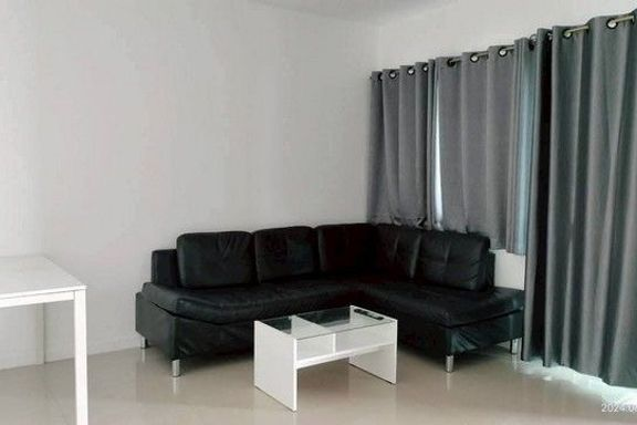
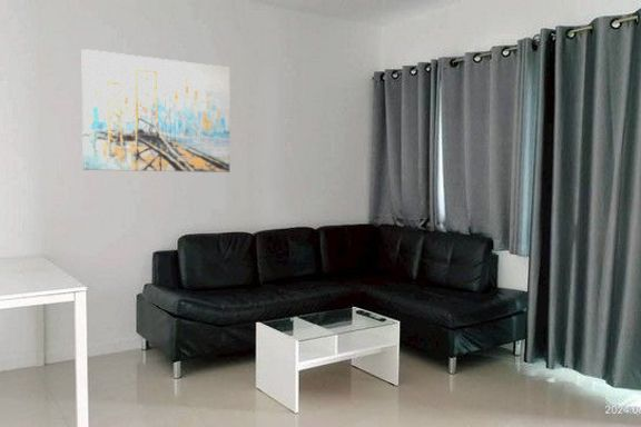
+ wall art (160, 115)
